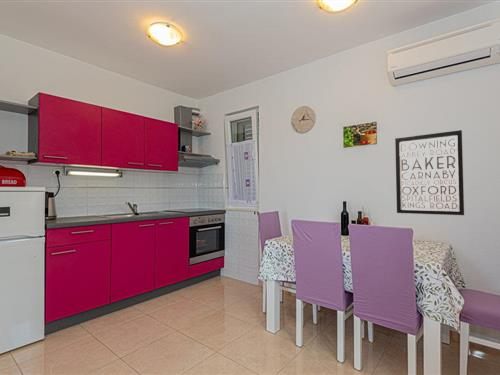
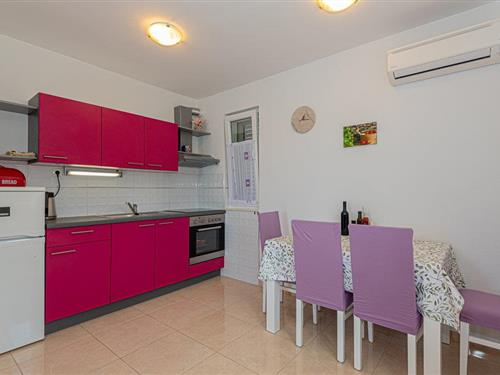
- wall art (427, 174)
